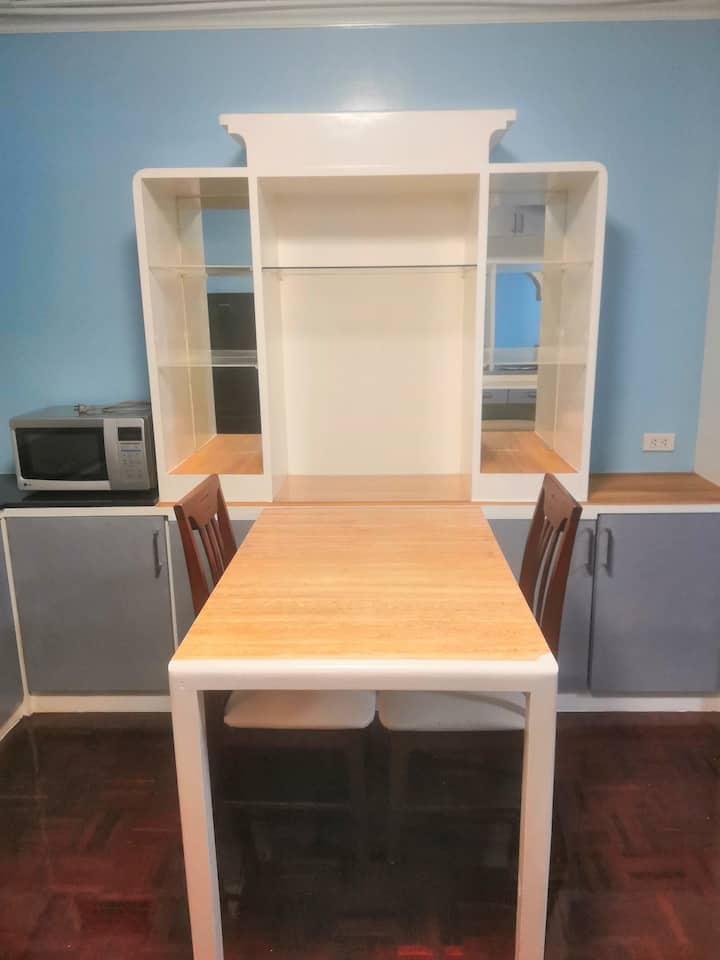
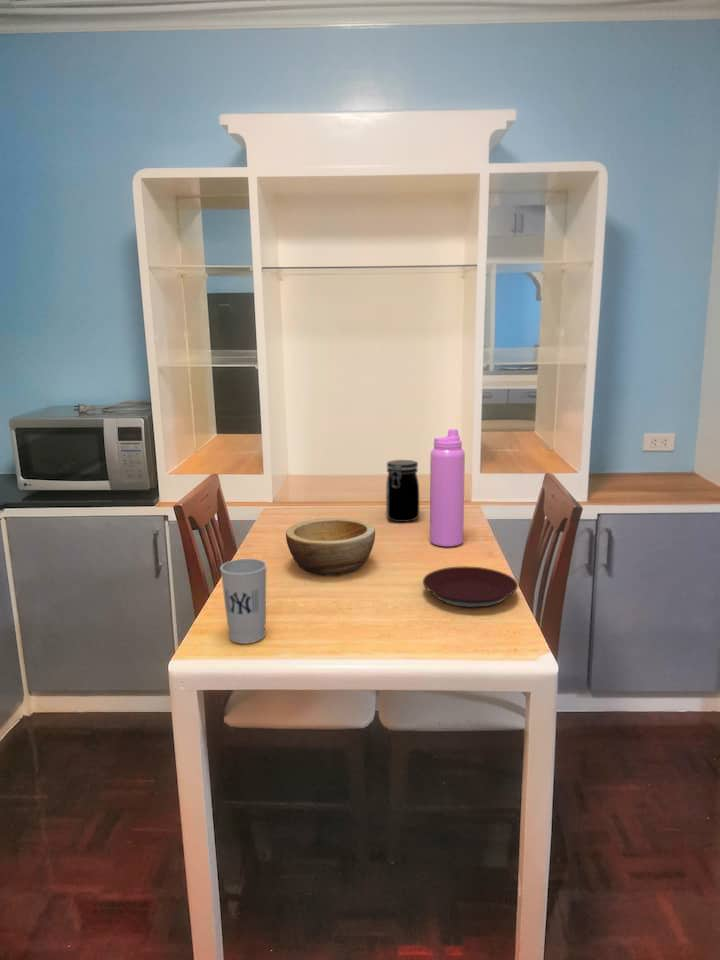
+ jar (402, 490)
+ water bottle (447, 487)
+ plate (469, 588)
+ cup (245, 601)
+ bowl (331, 547)
